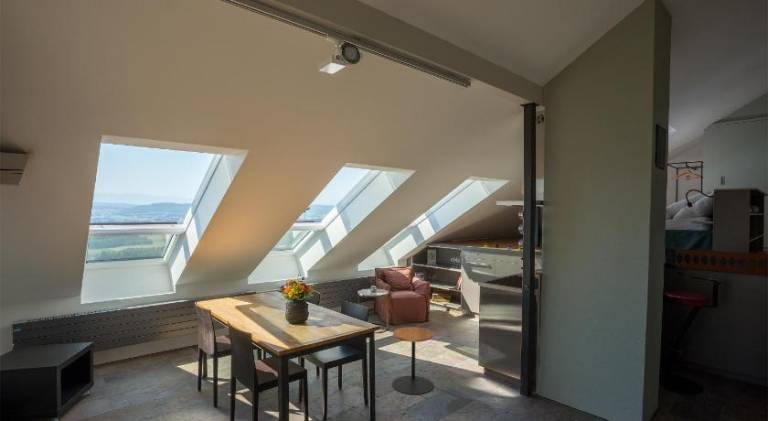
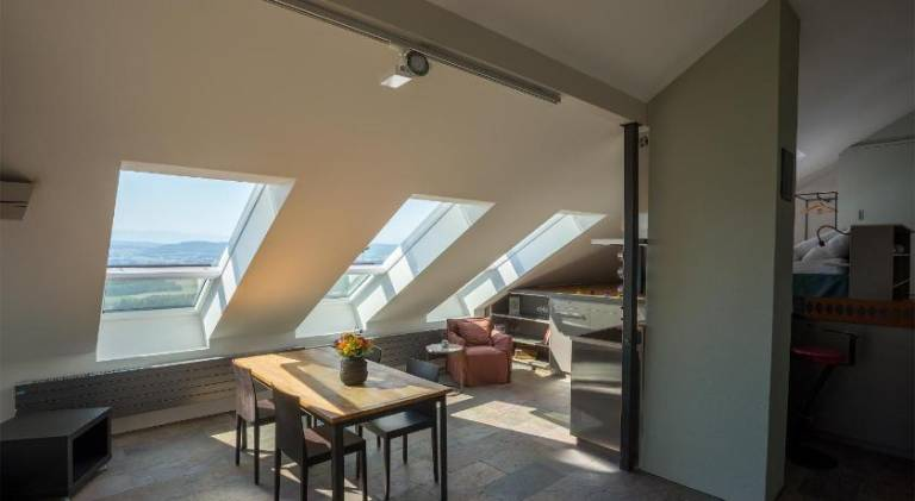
- side table (412, 359)
